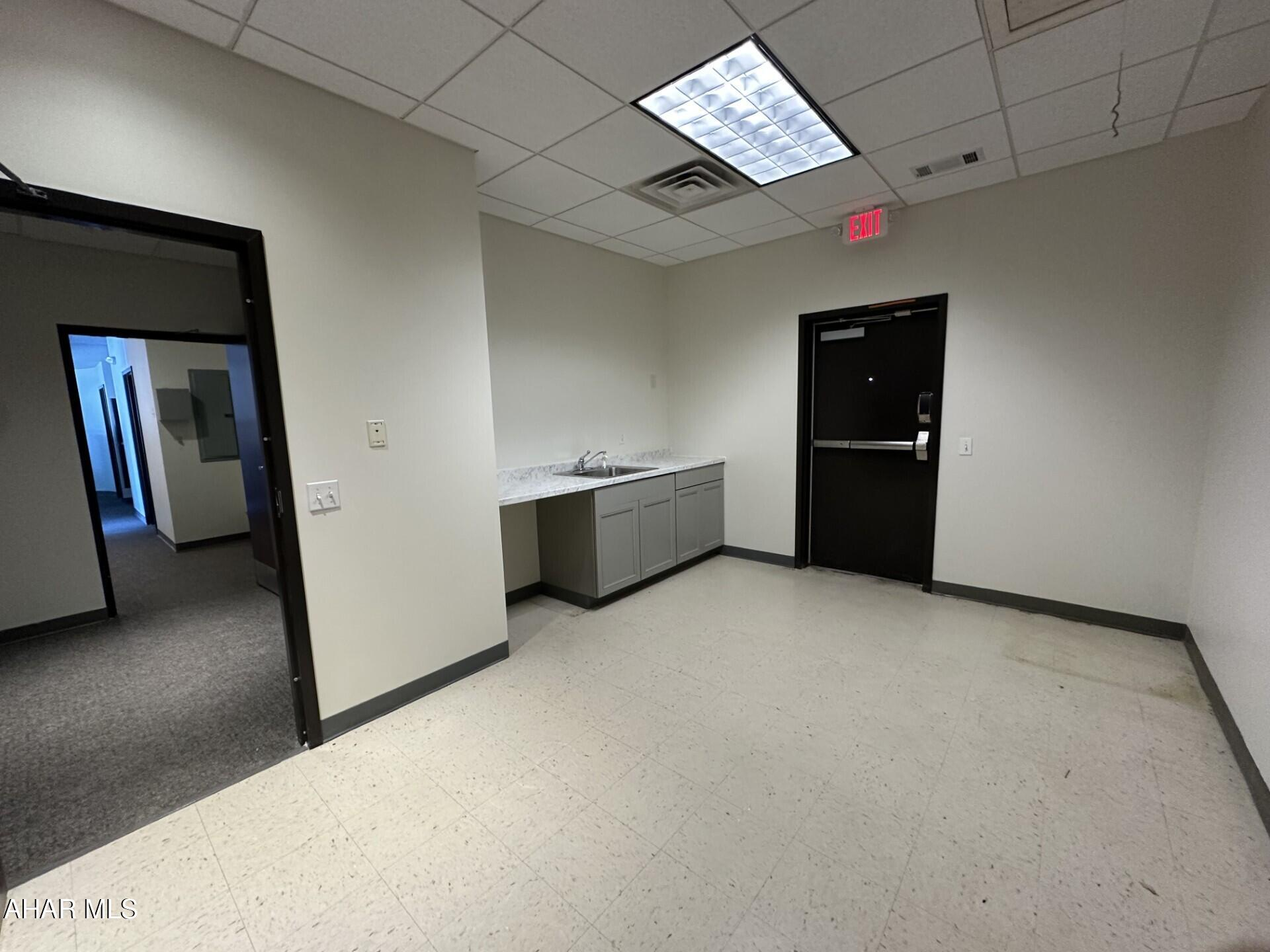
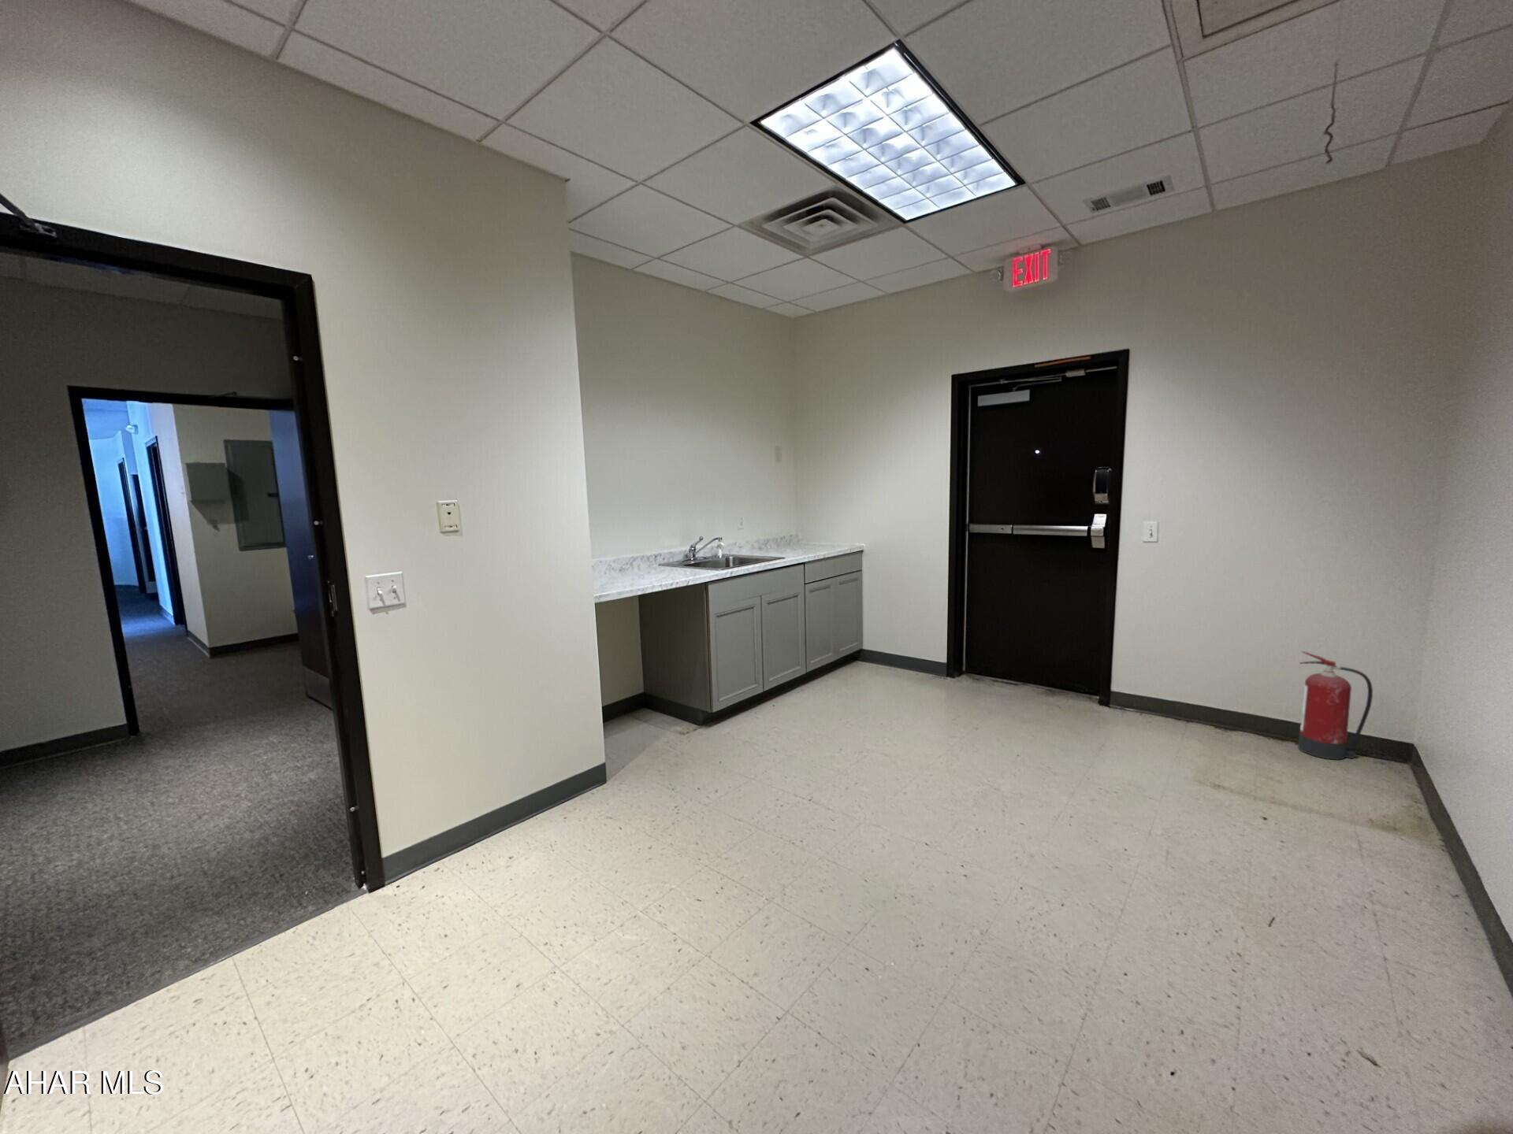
+ fire extinguisher (1332, 704)
